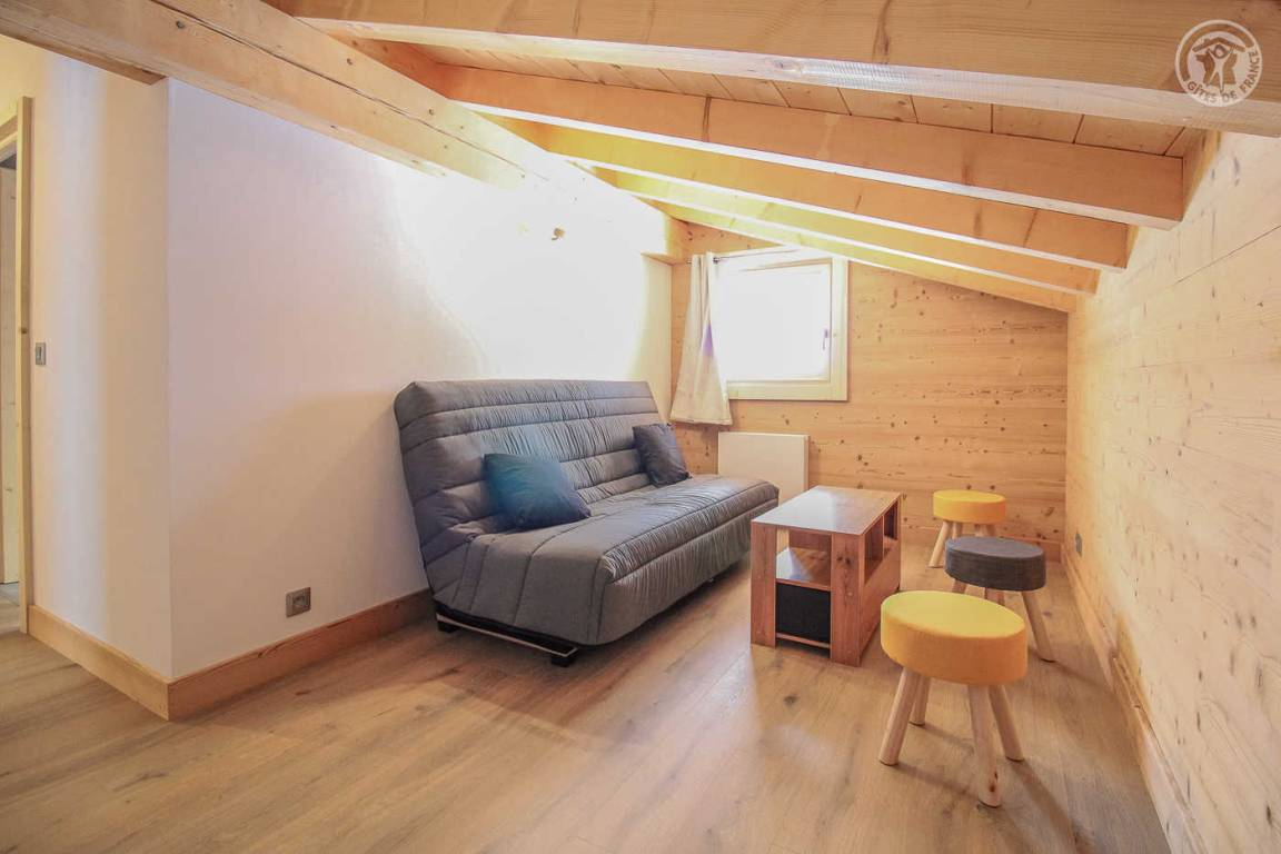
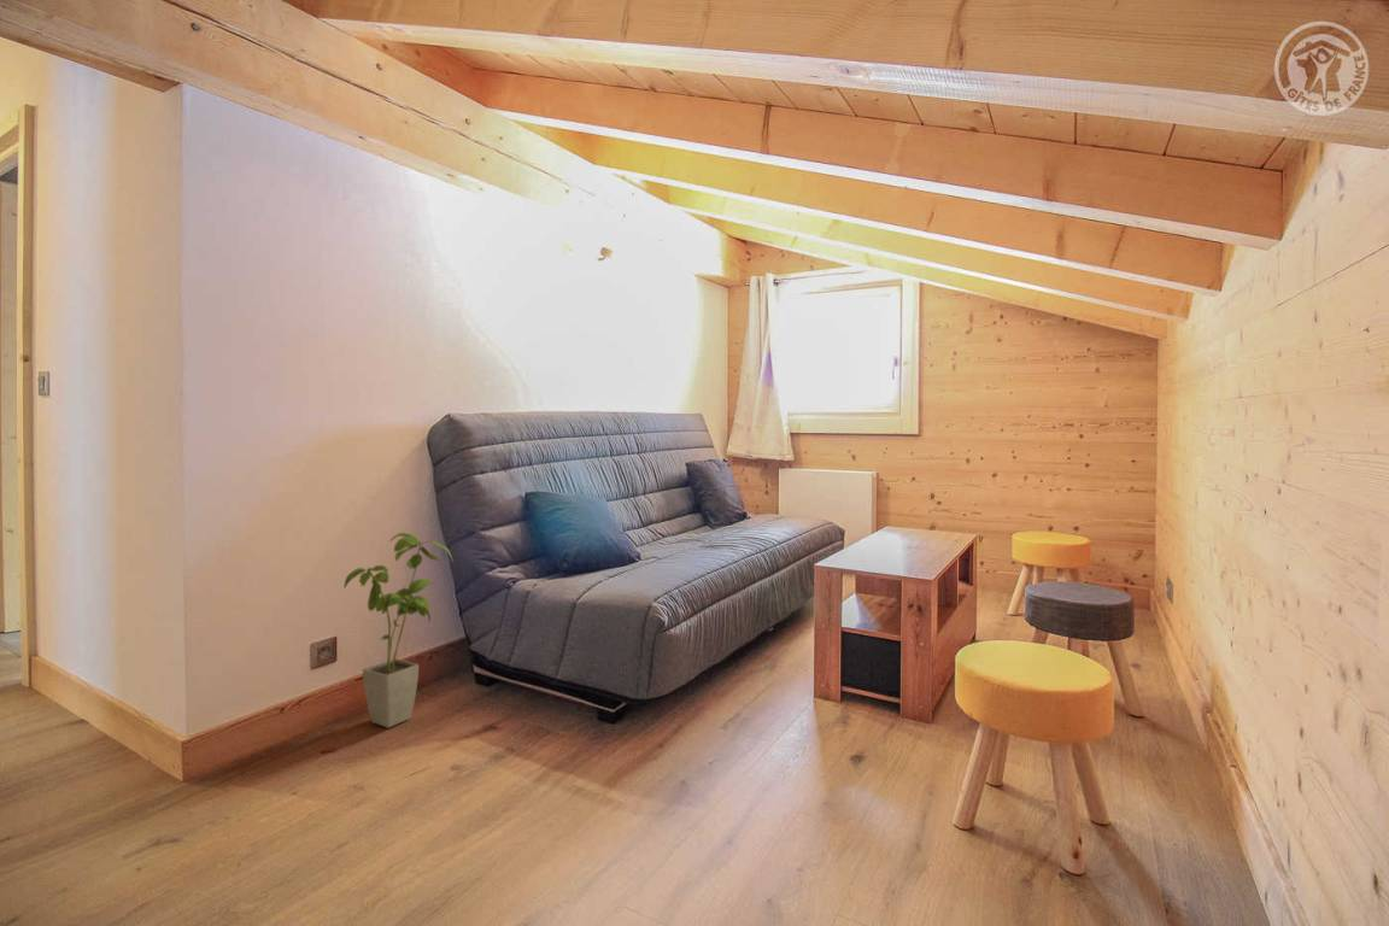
+ house plant (404, 622)
